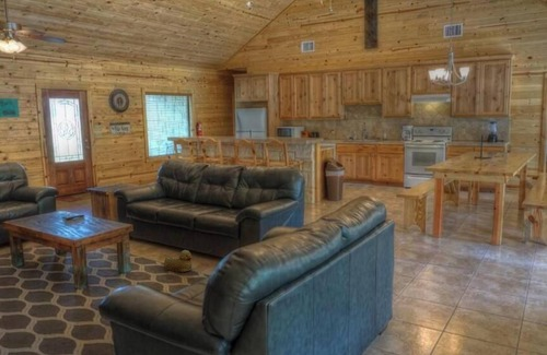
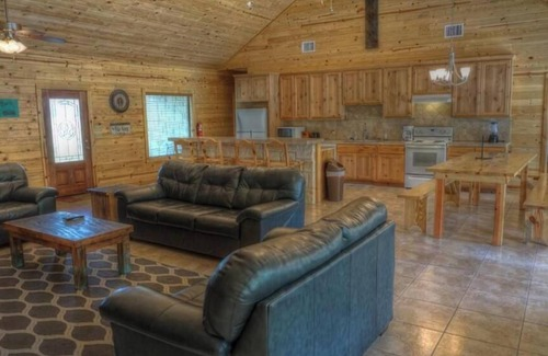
- rubber duck (177, 259)
